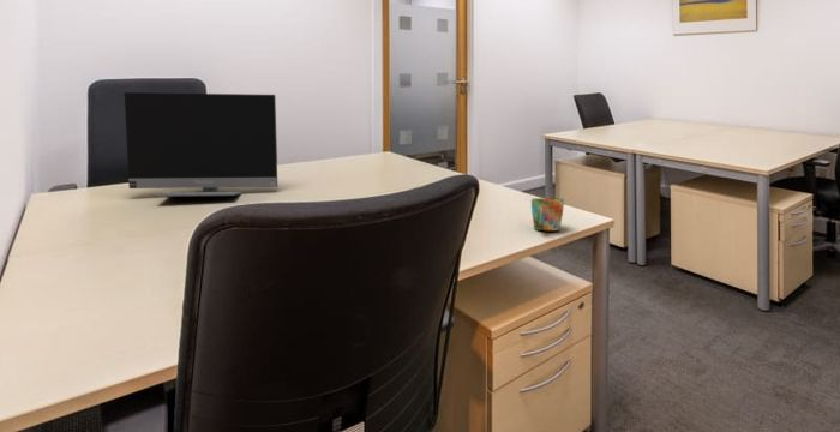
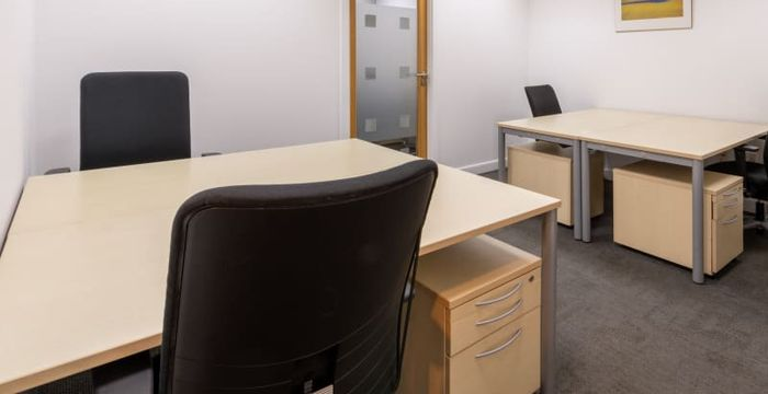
- monitor (203, 144)
- mug (545, 215)
